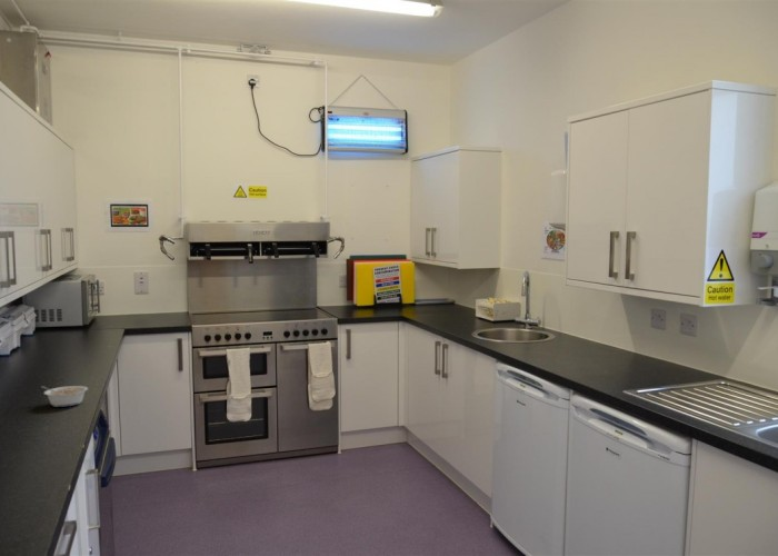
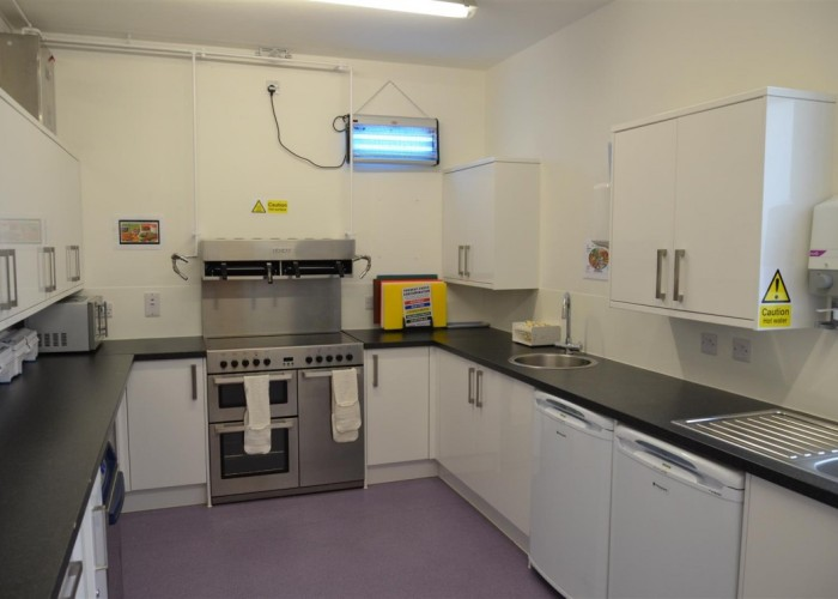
- legume (64, 395)
